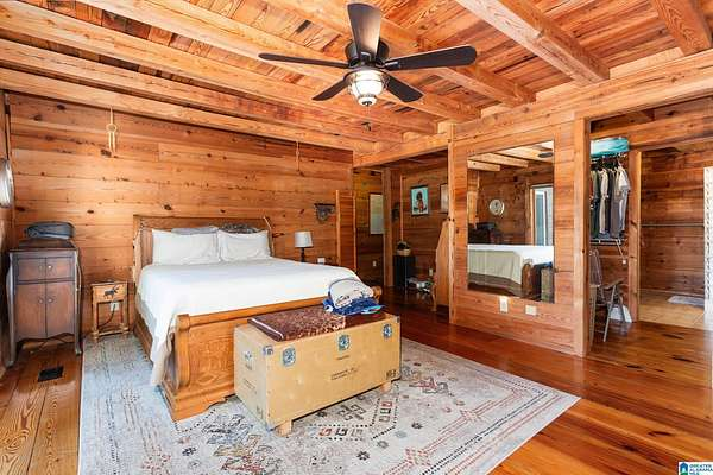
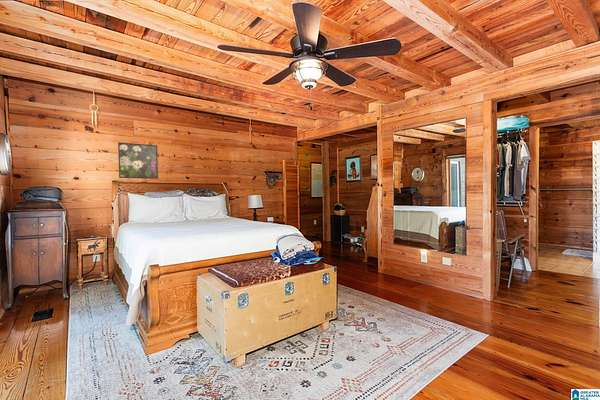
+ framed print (138, 161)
